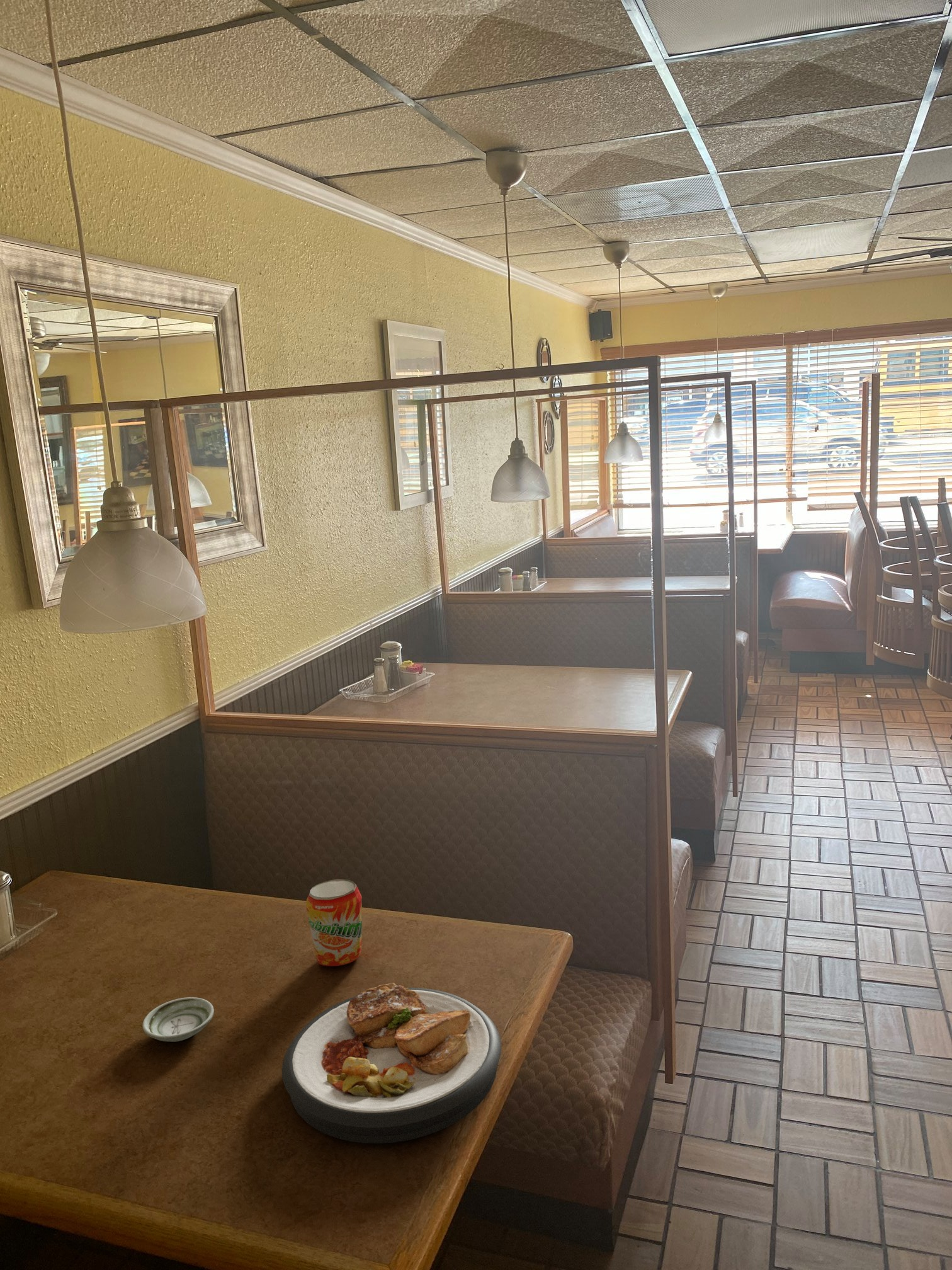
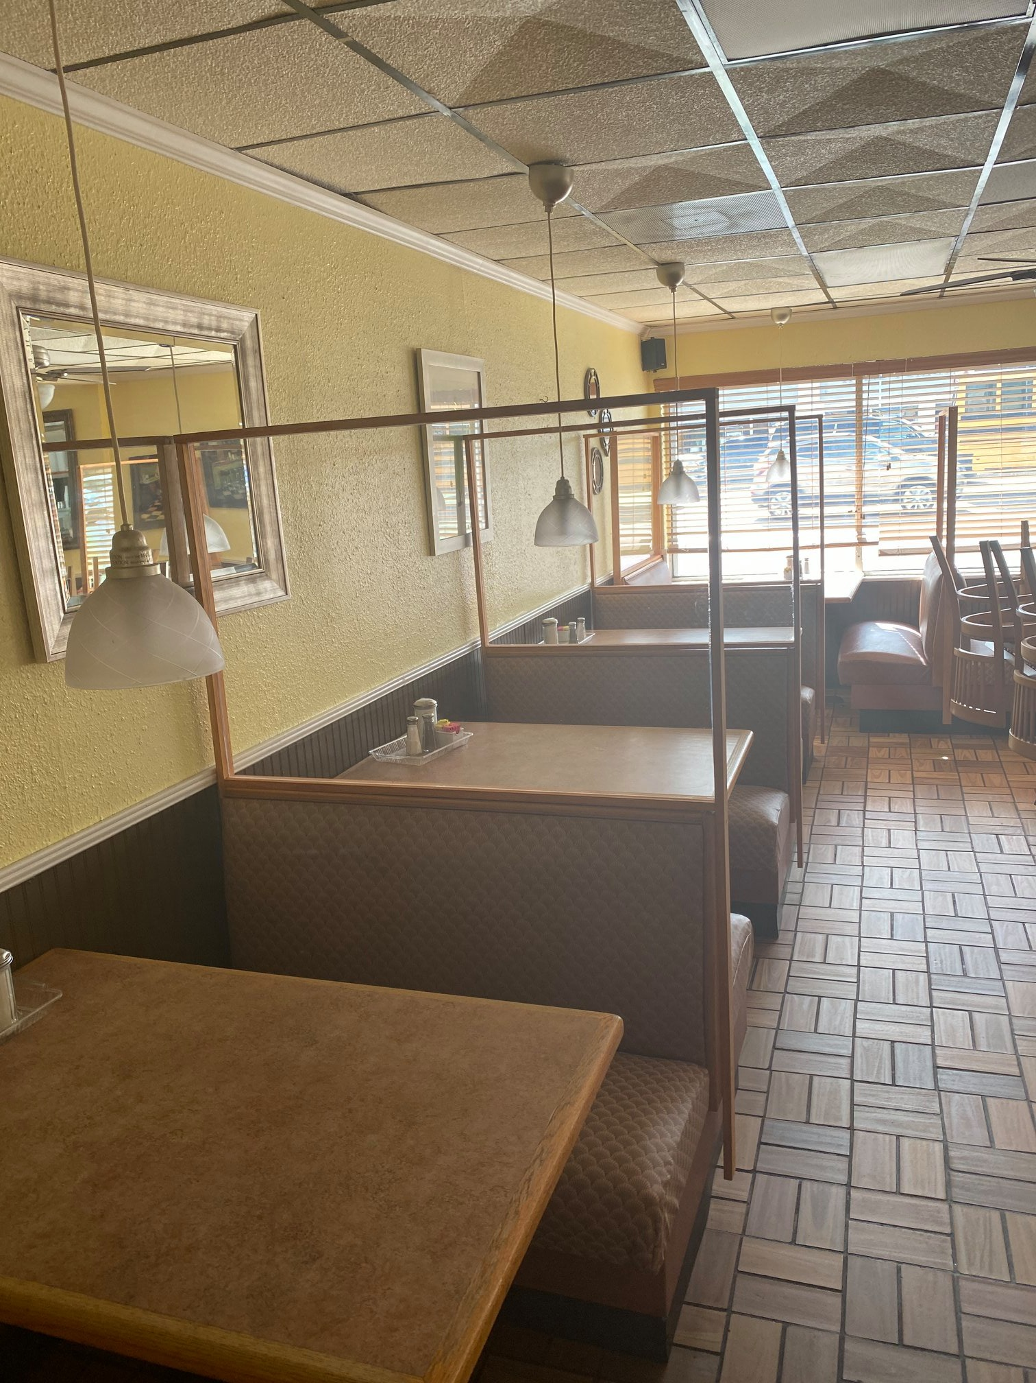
- plate (392, 1048)
- saucer (179, 1023)
- beverage can (336, 924)
